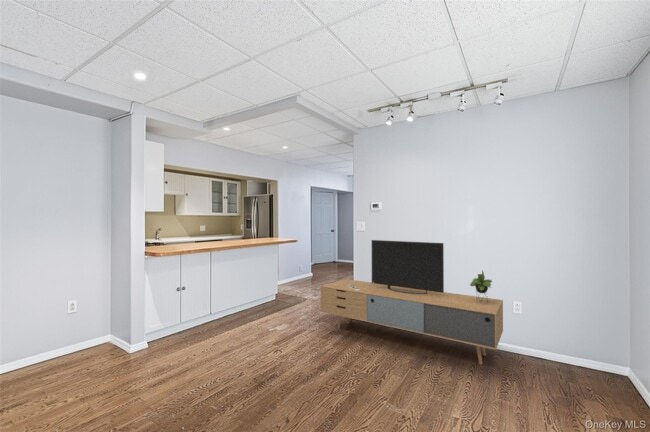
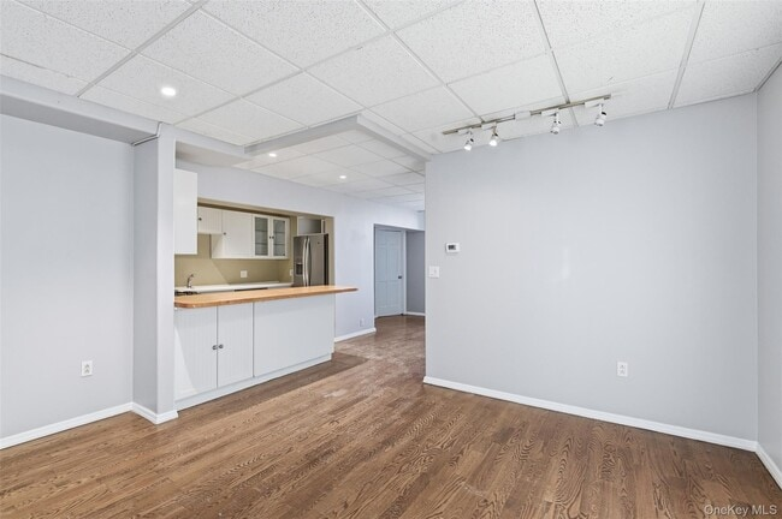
- media console (403, 290)
